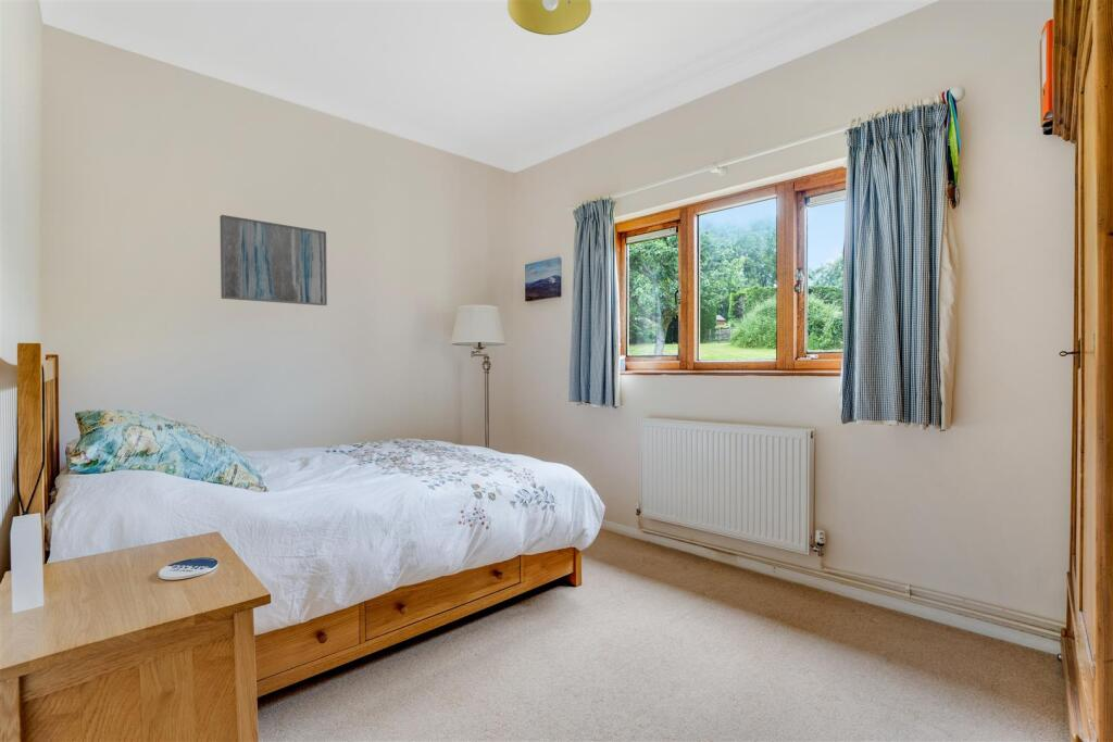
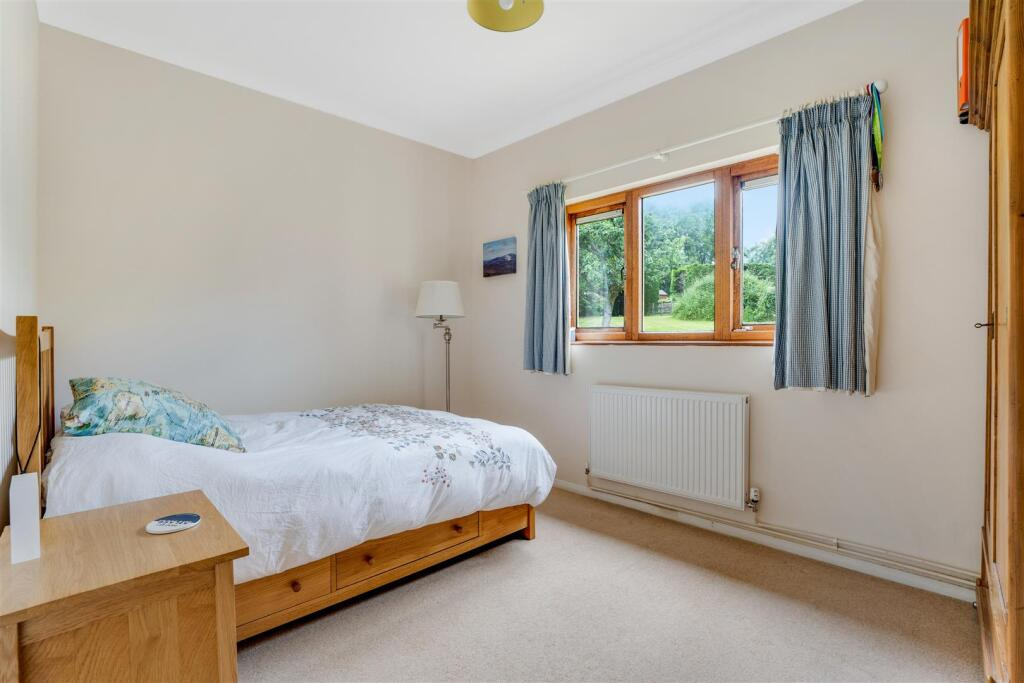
- wall art (276, 263)
